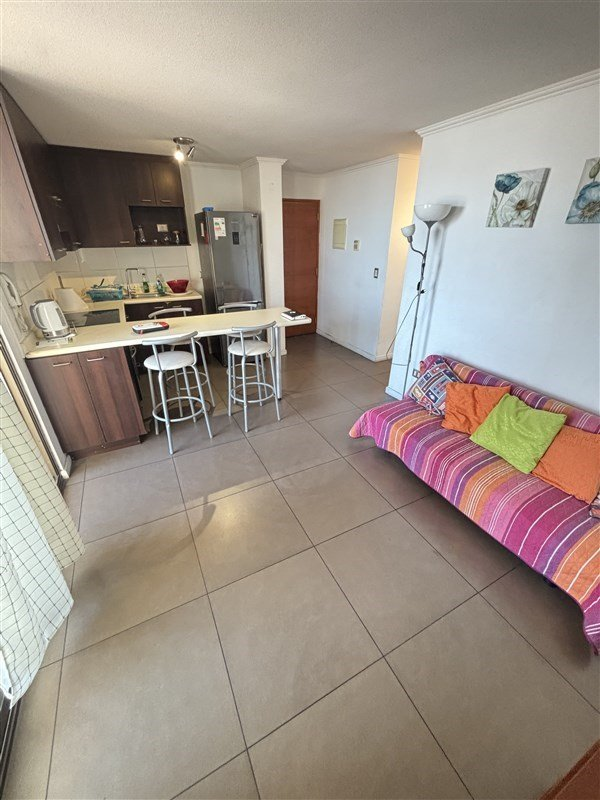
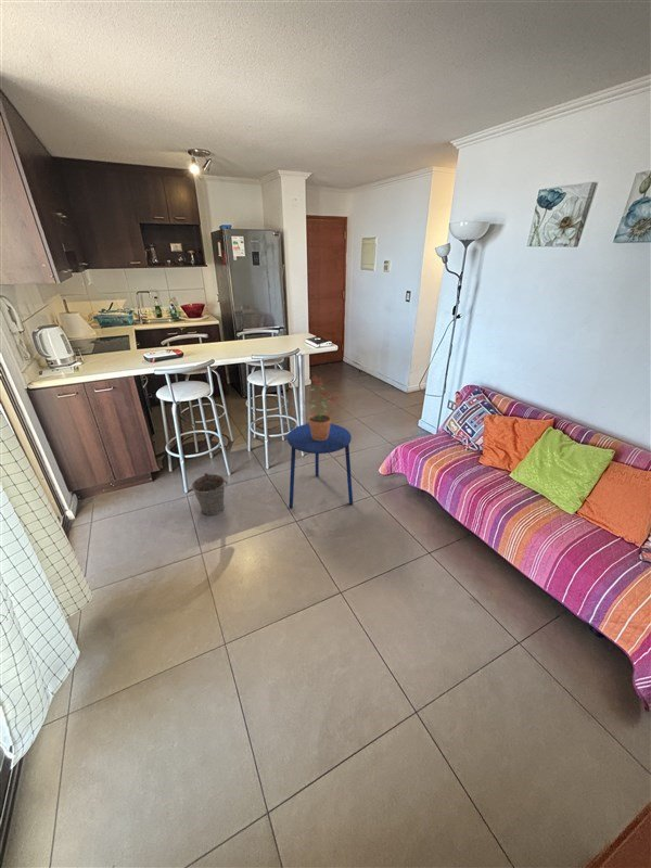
+ bucket (212, 494)
+ potted plant (322, 406)
+ side table (318, 464)
